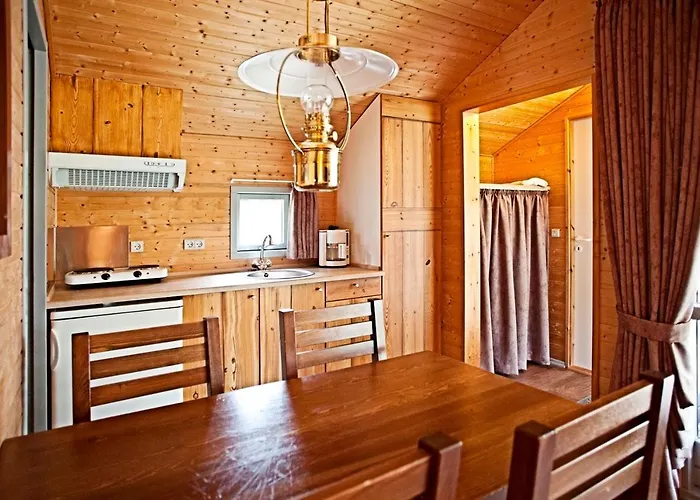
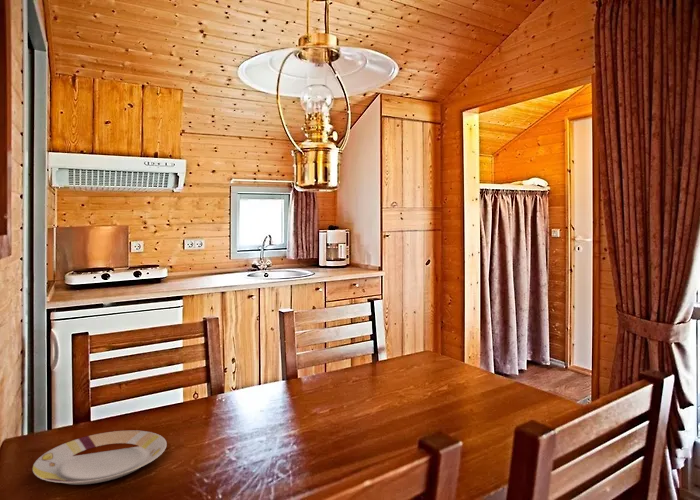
+ plate (103, 457)
